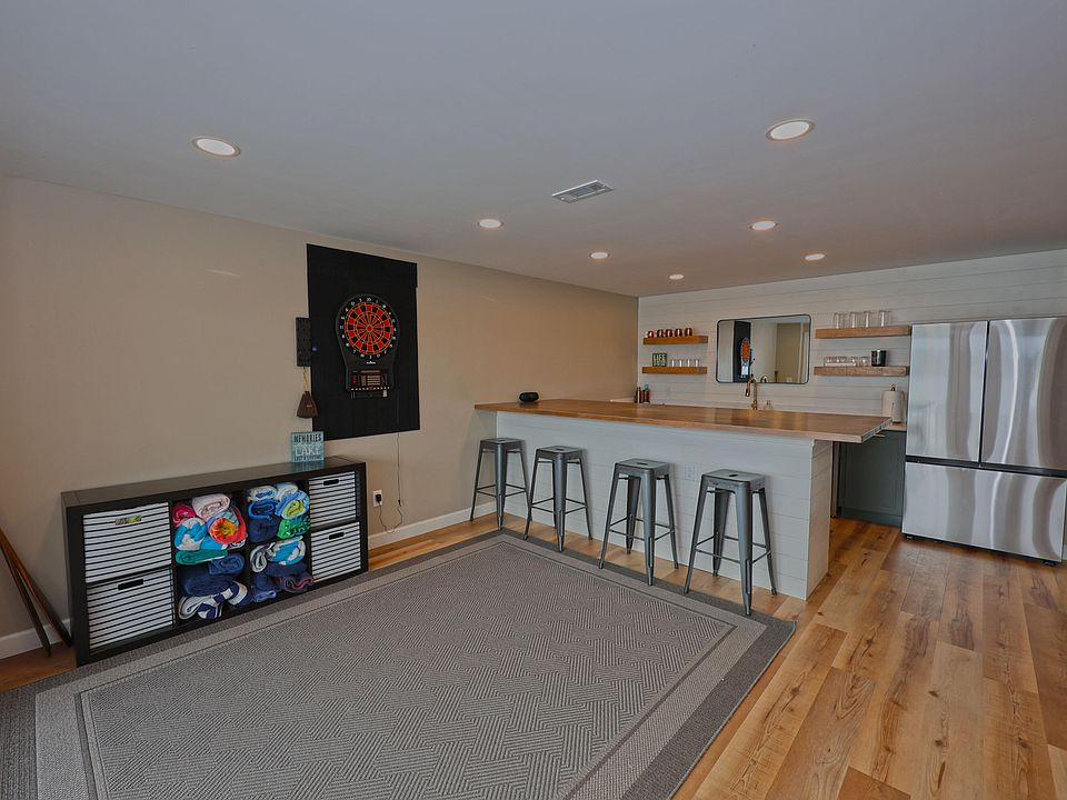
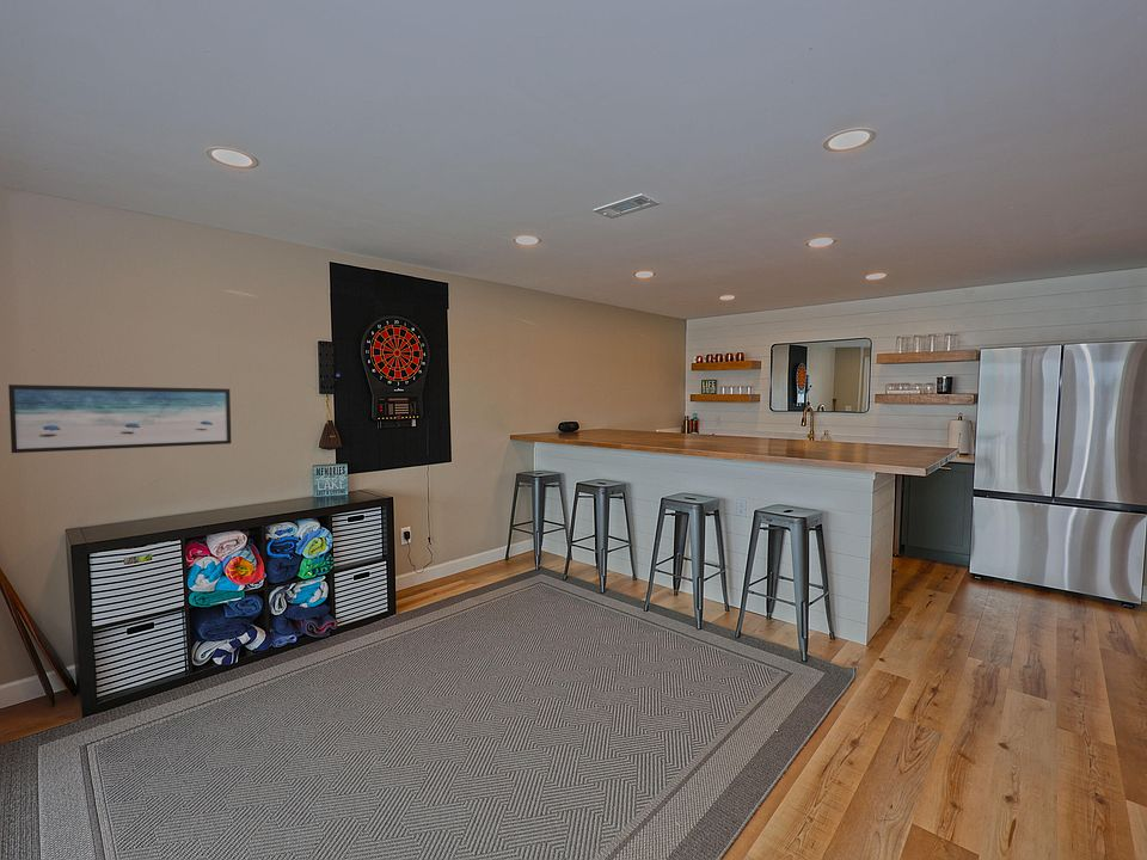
+ wall art (131, 417)
